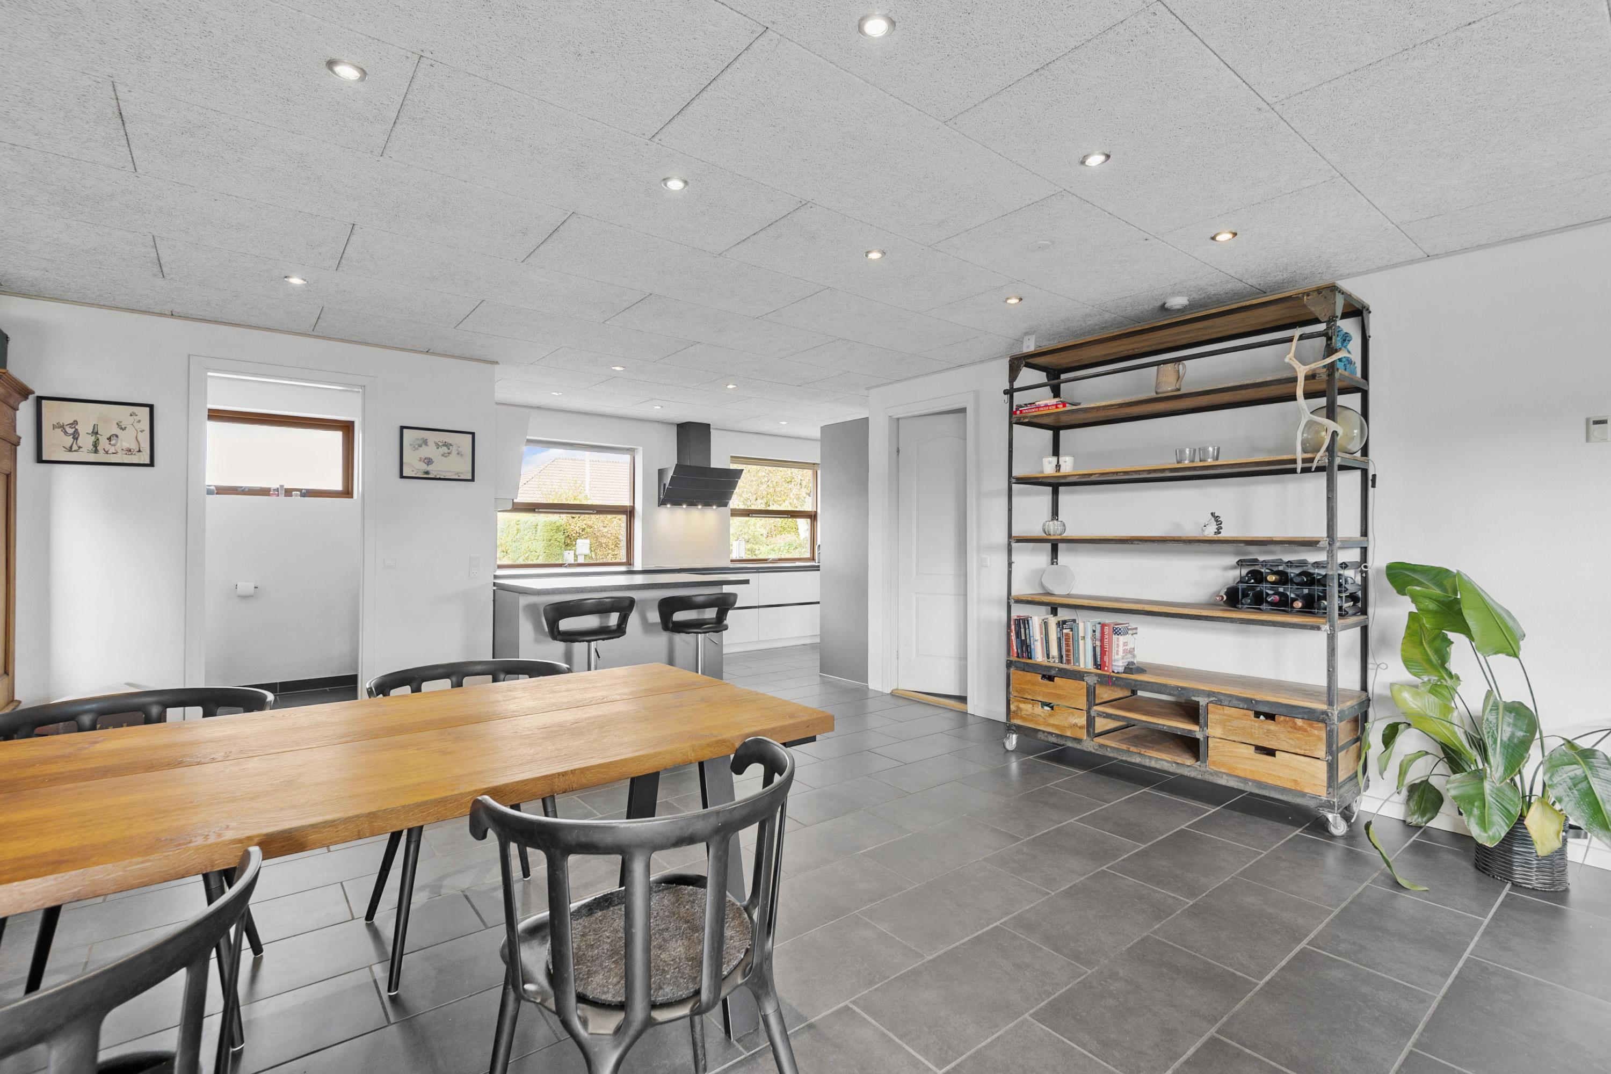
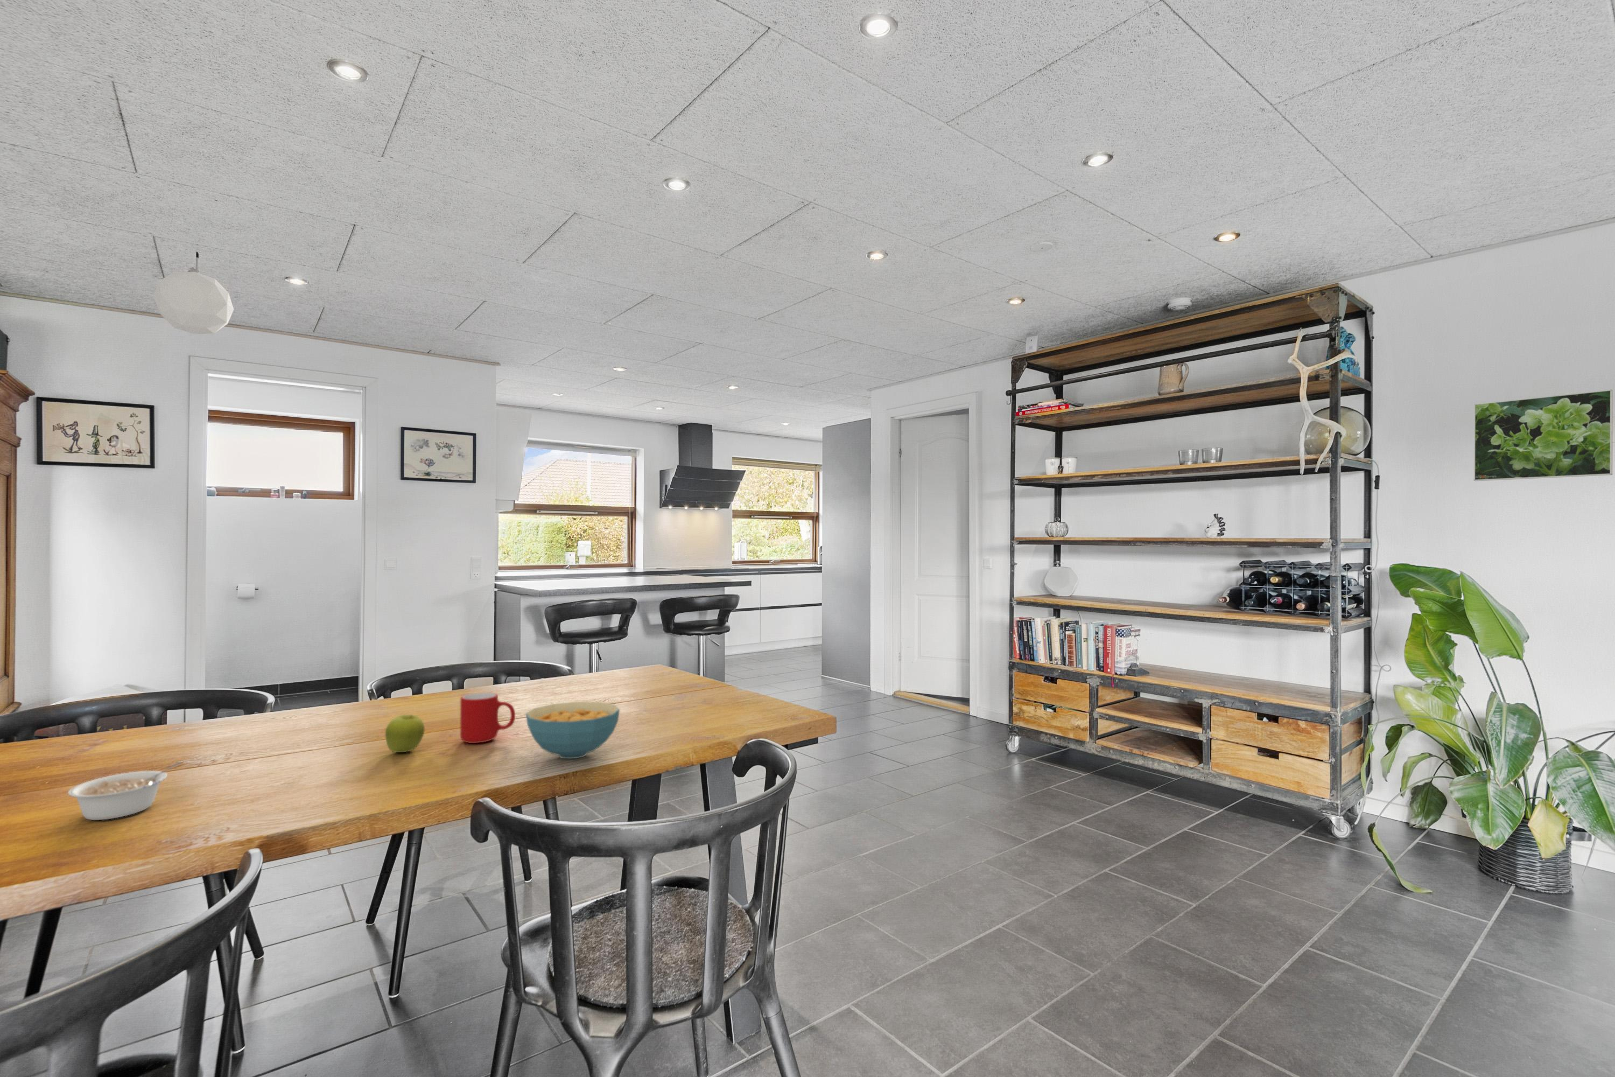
+ legume (121, 792)
+ fruit (405, 733)
+ cup (488, 718)
+ pendant lamp (195, 293)
+ cereal bowl (573, 733)
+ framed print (1539, 438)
